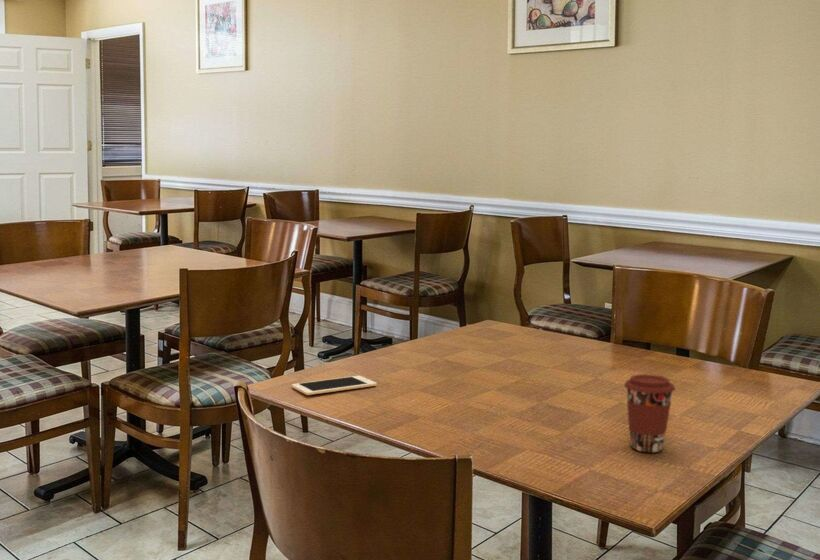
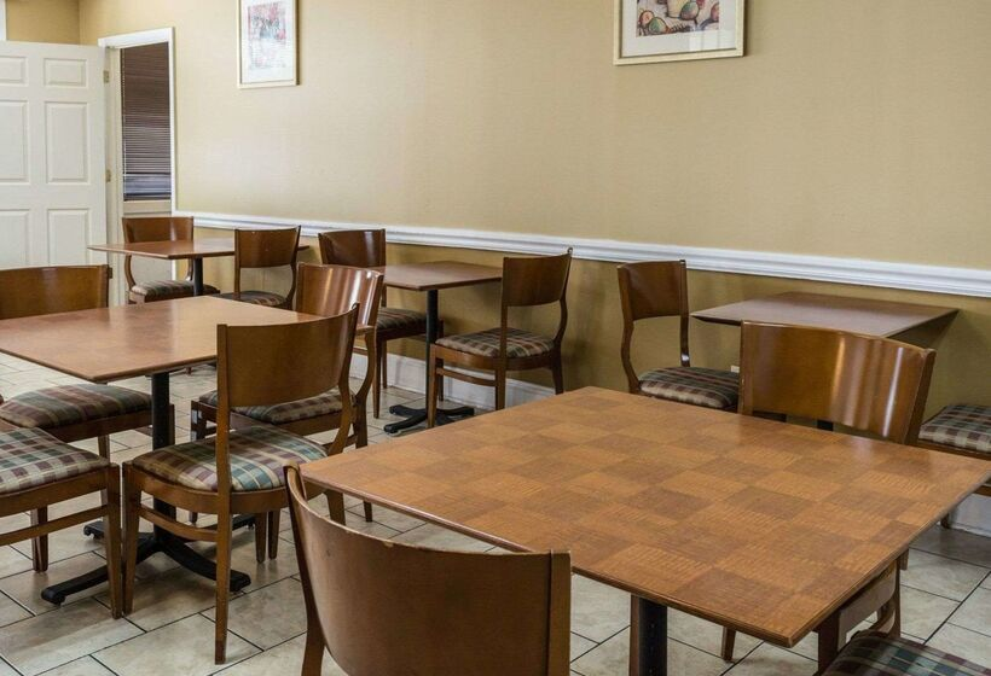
- coffee cup (648, 413)
- cell phone (334, 385)
